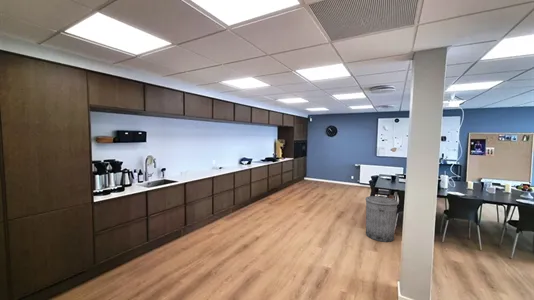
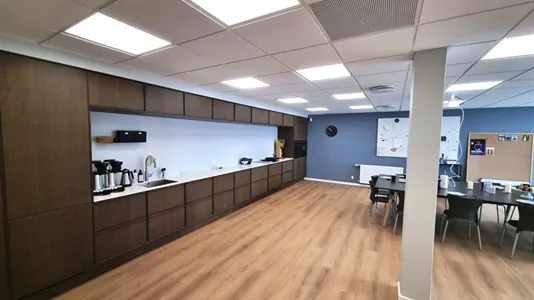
- trash can (380, 215)
